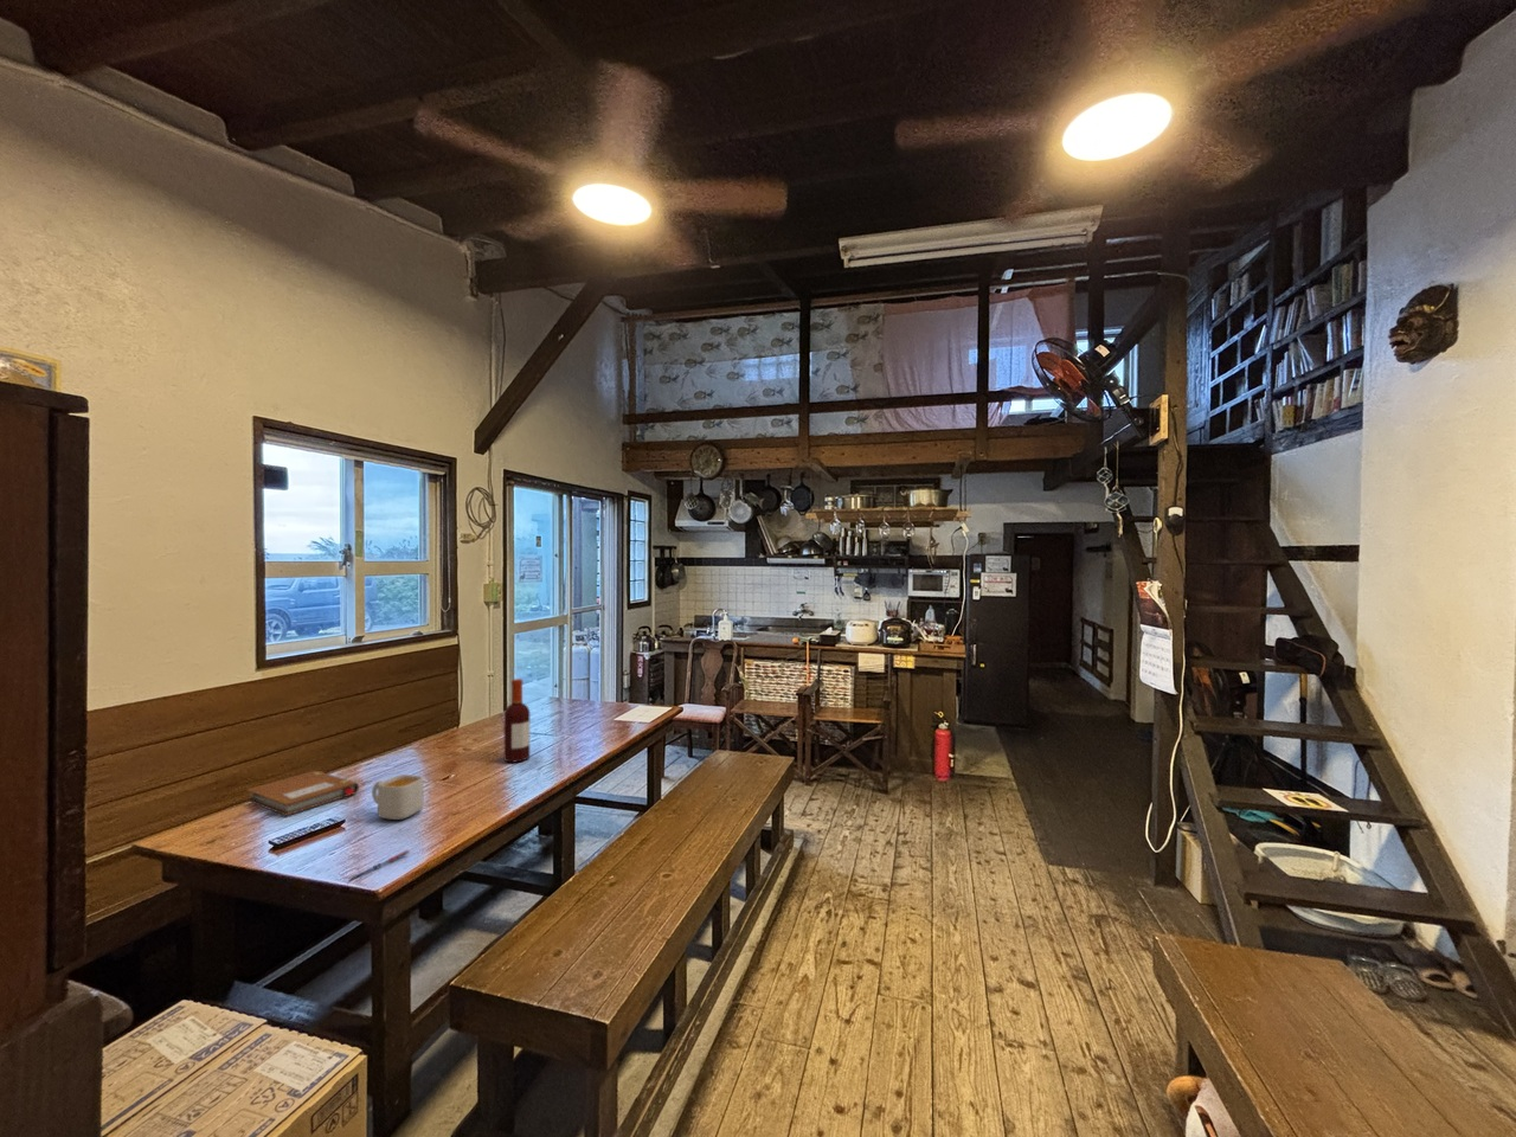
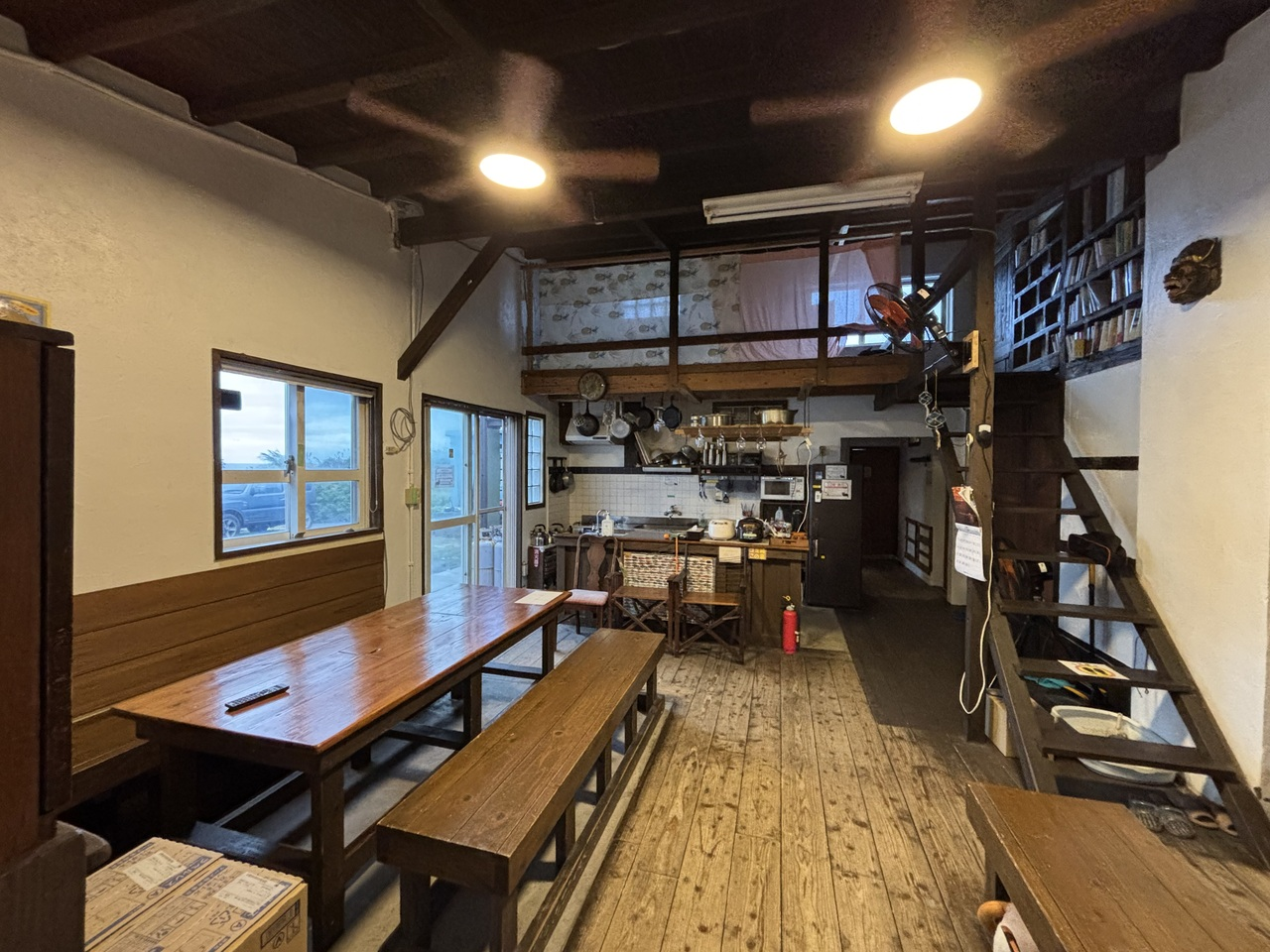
- pen (380, 863)
- bottle (517, 719)
- mug (393, 795)
- notebook (304, 791)
